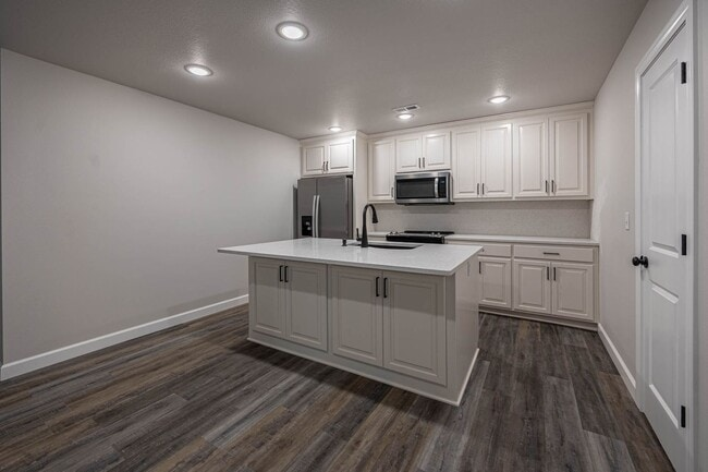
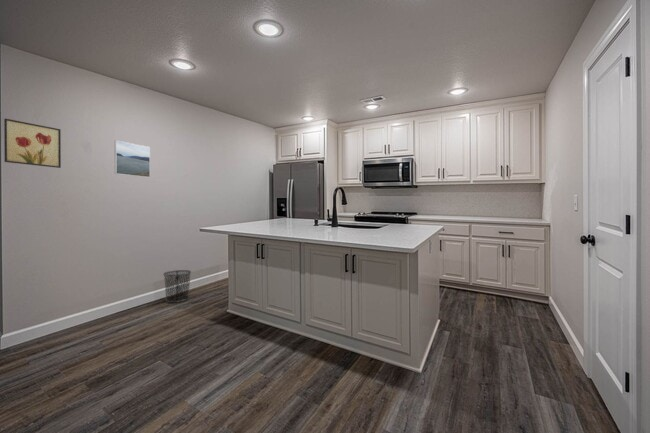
+ wall art (33, 144)
+ trash can (177, 285)
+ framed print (133, 159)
